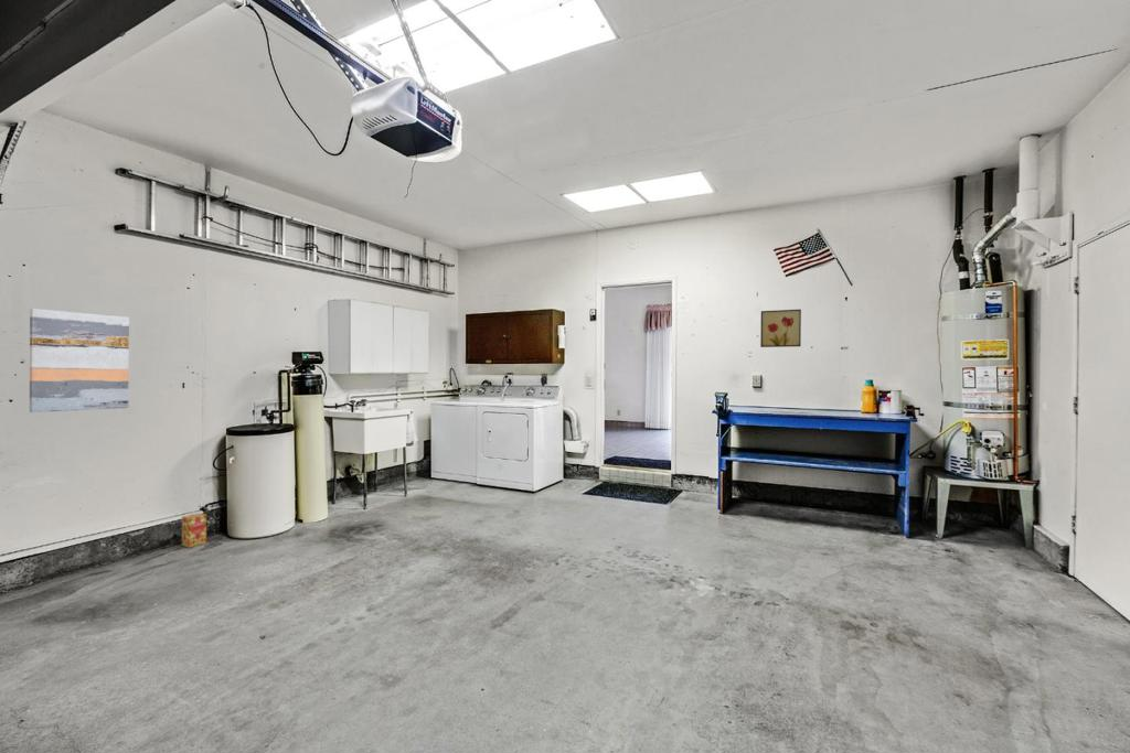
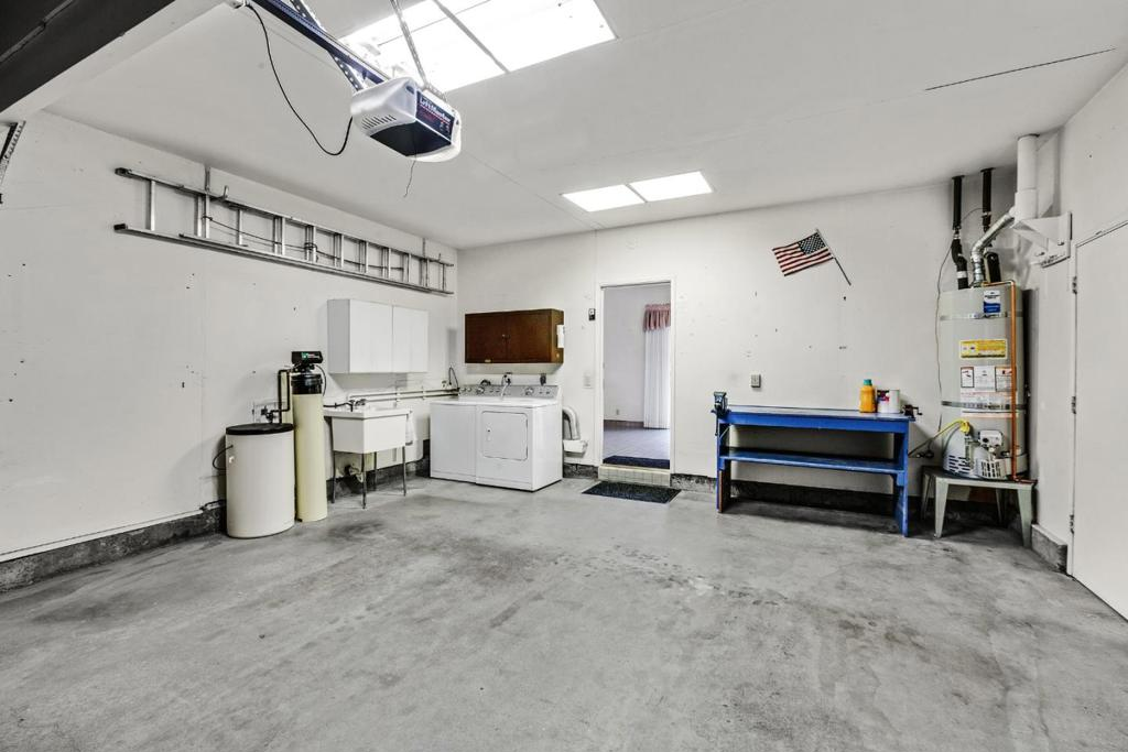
- cardboard box (193, 529)
- wall art (780, 329)
- wall art (82, 361)
